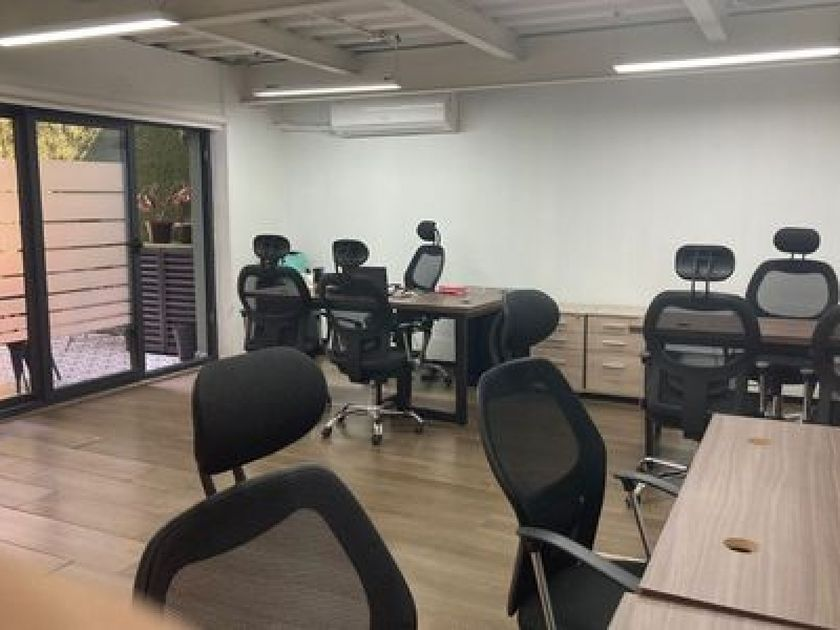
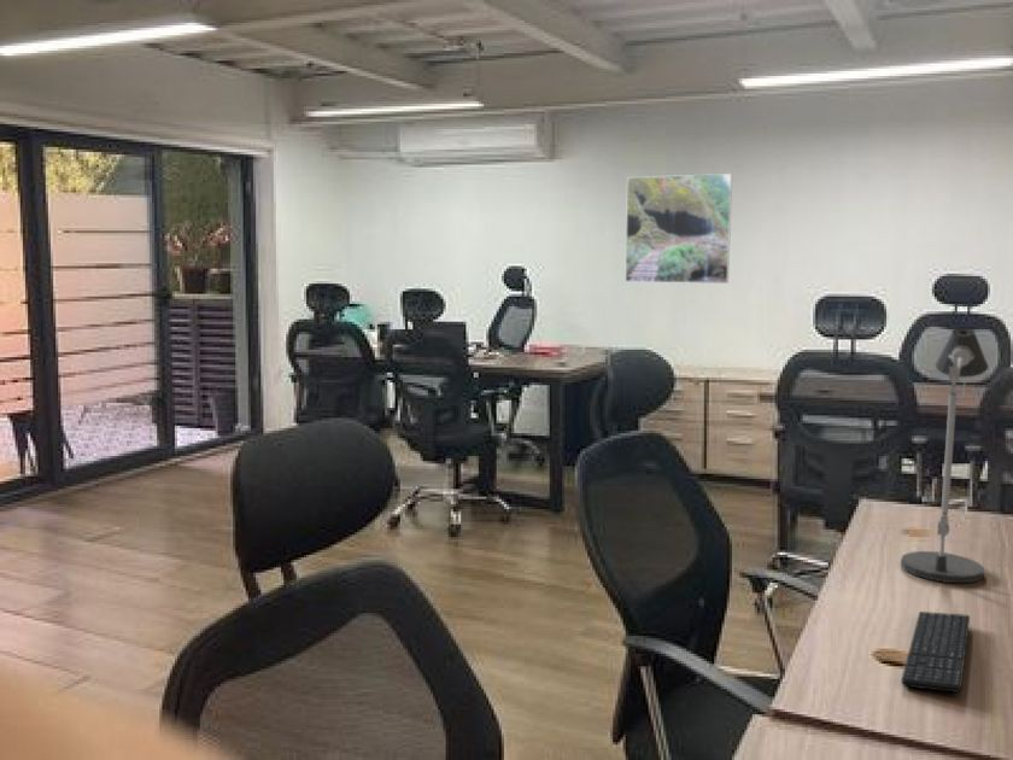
+ desk lamp (953, 440)
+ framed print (677, 229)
+ keyboard (937, 648)
